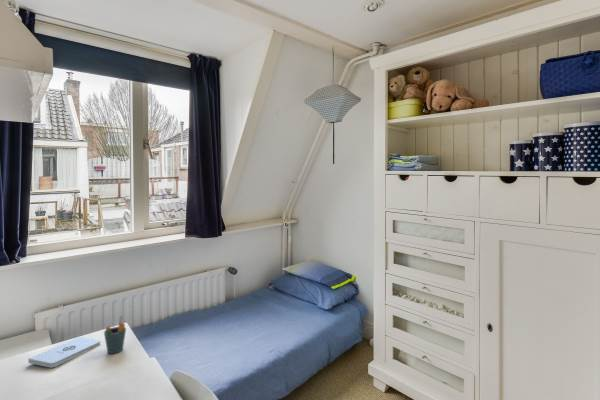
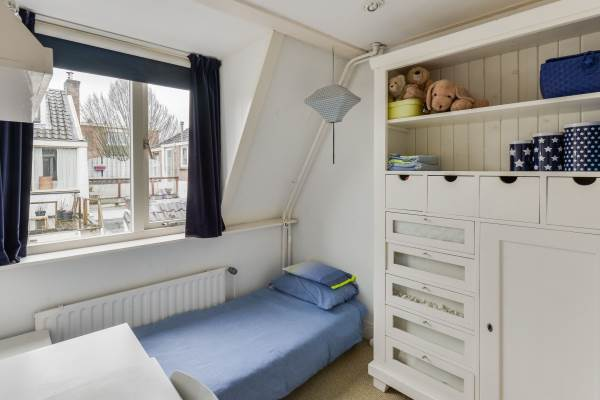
- pen holder (115, 335)
- notepad (67, 351)
